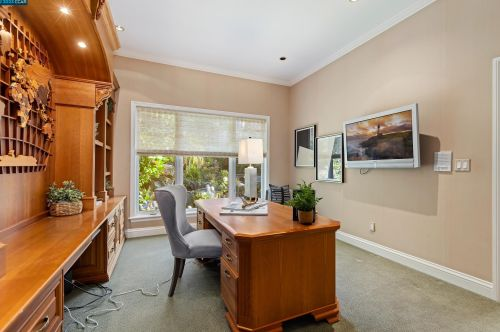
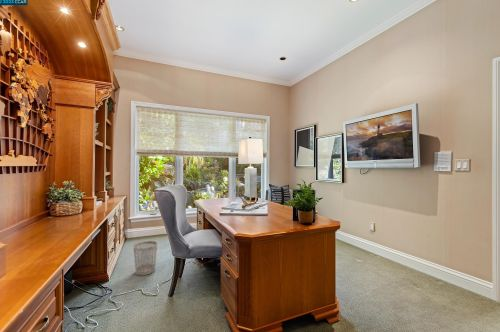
+ wastebasket (145, 258)
